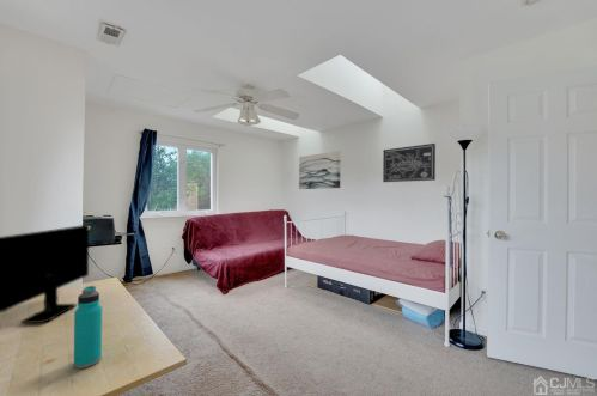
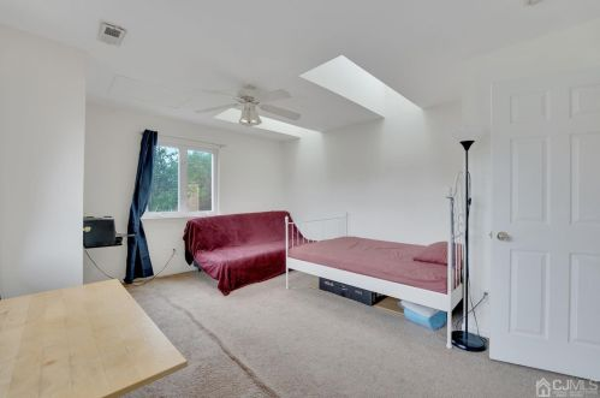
- water bottle (87, 324)
- wall art (407, 164)
- wall art (318, 171)
- monitor (50, 272)
